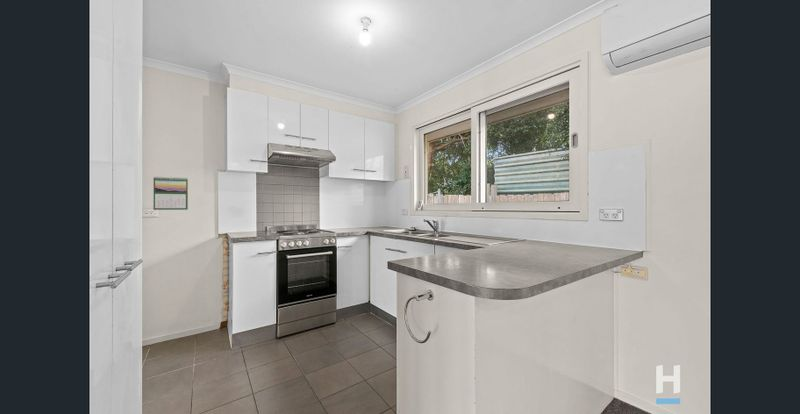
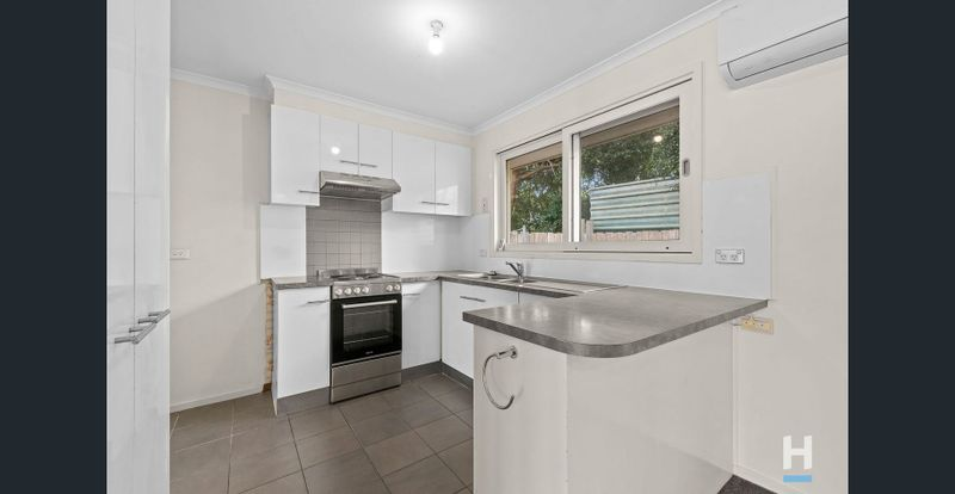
- calendar (171, 193)
